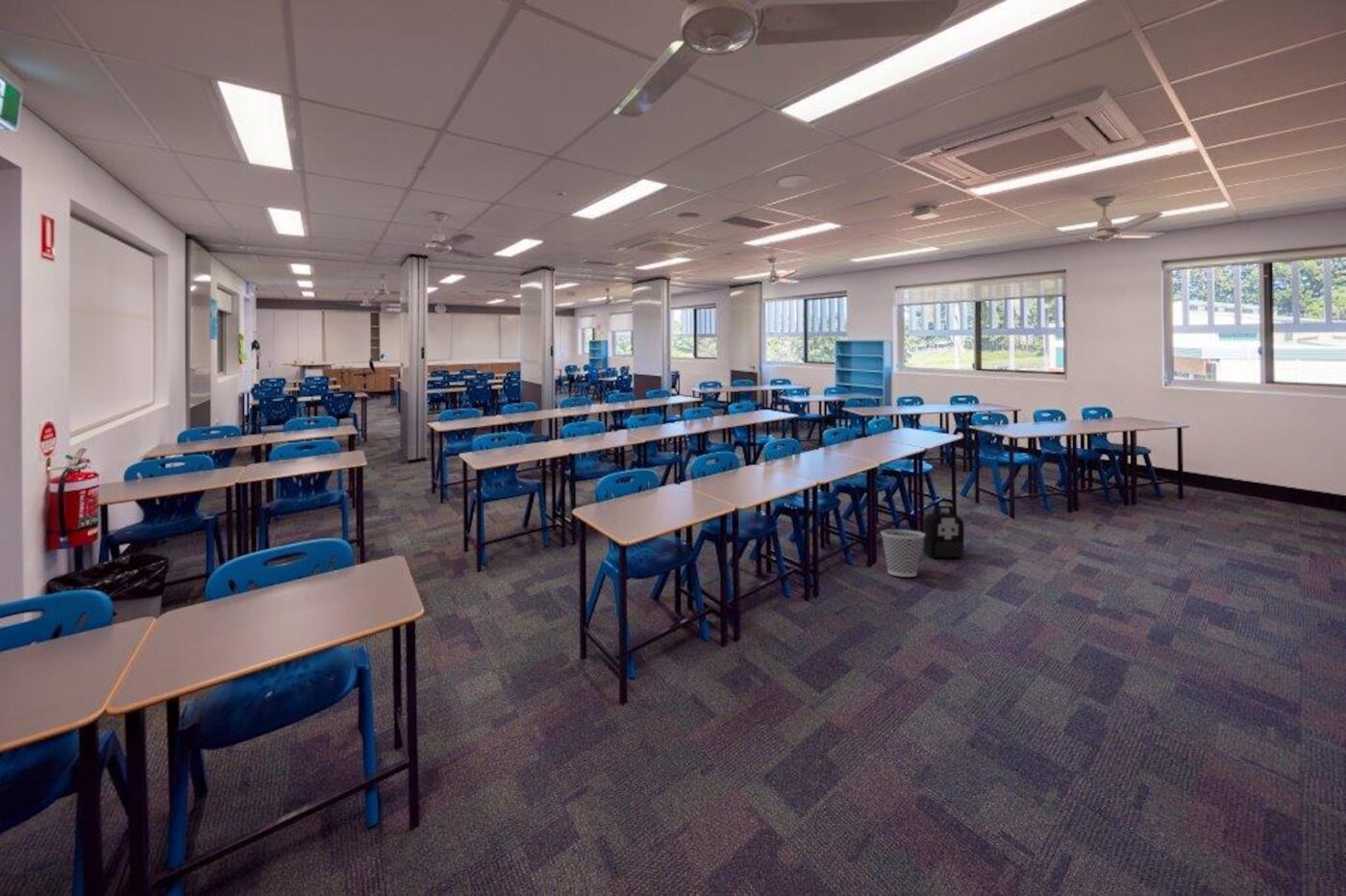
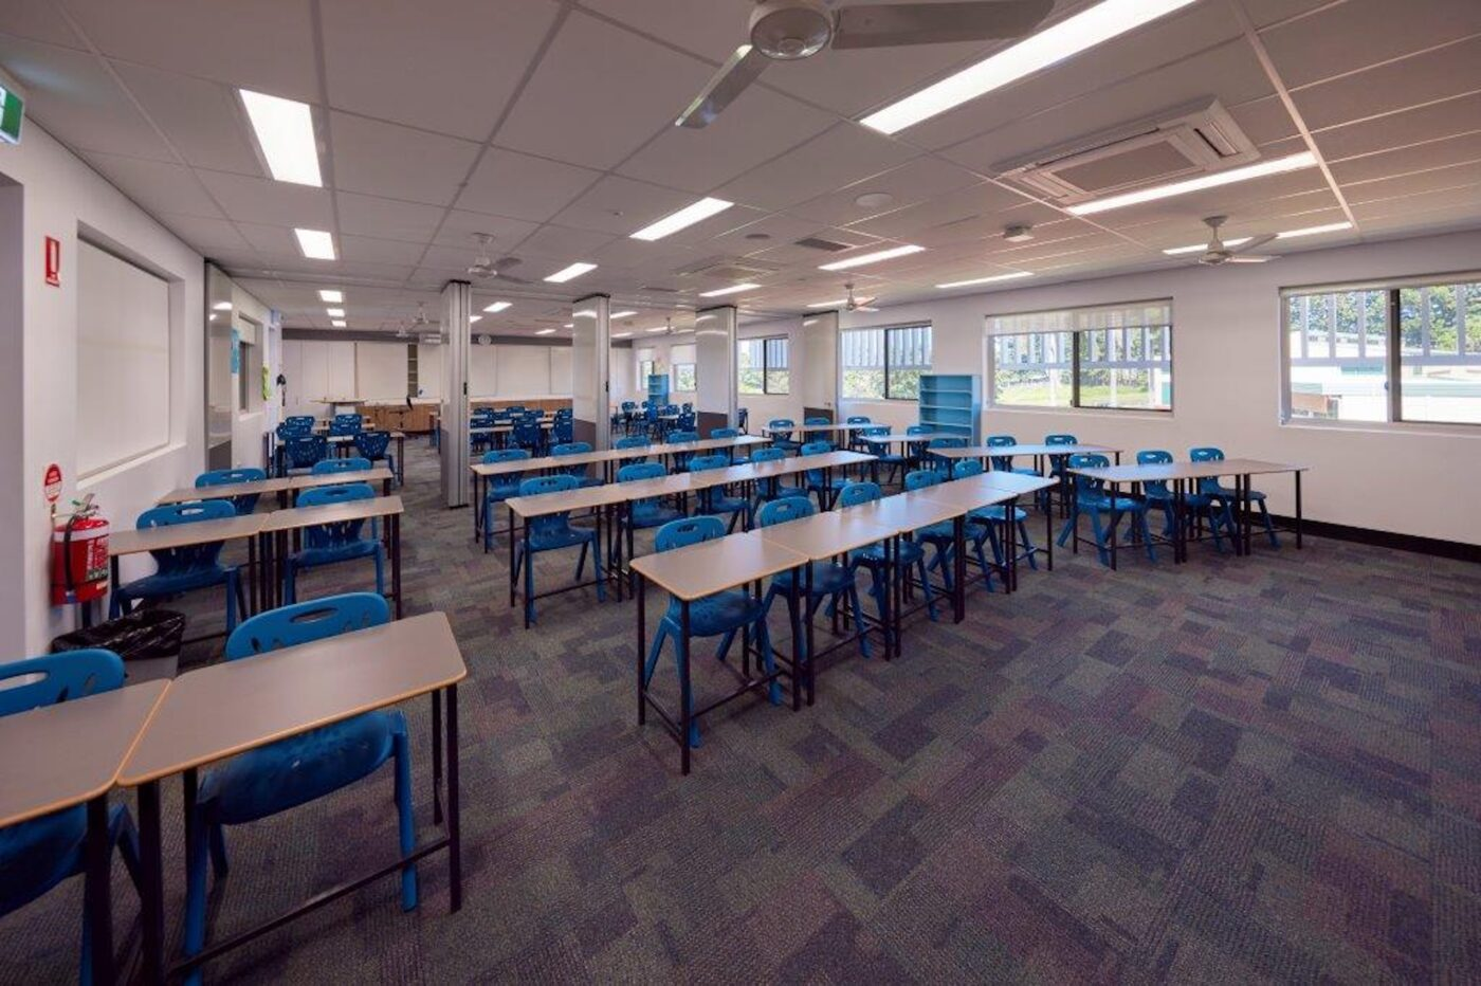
- backpack (942, 530)
- wastebasket (902, 553)
